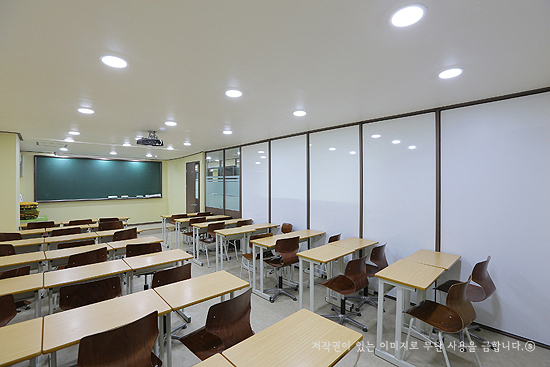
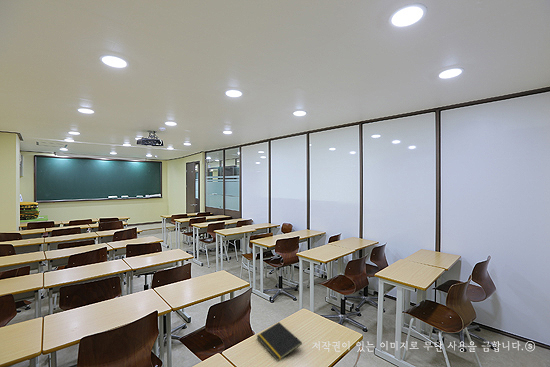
+ notepad (278, 339)
